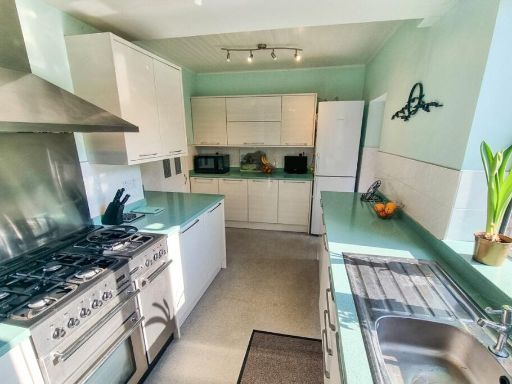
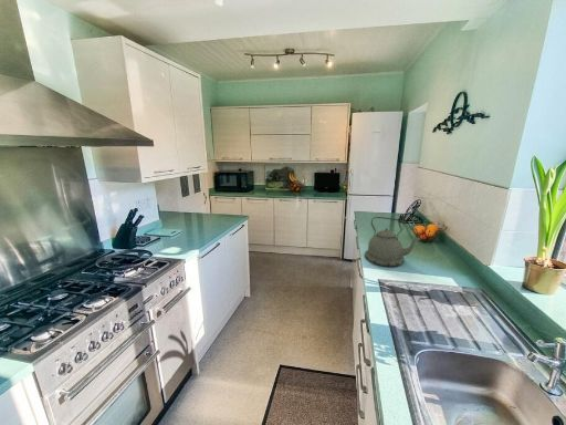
+ kettle (388, 239)
